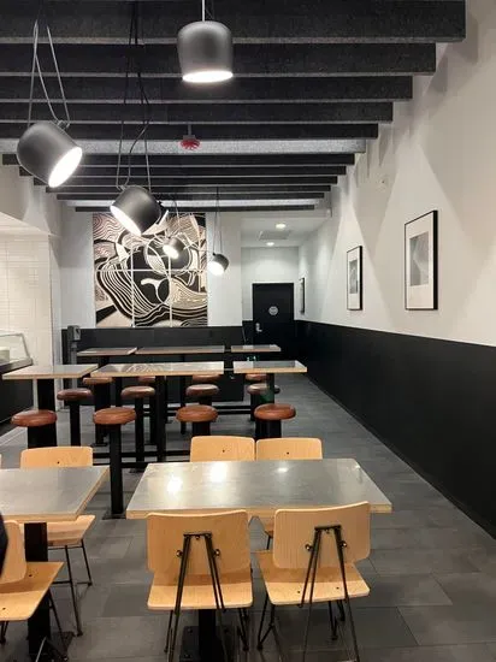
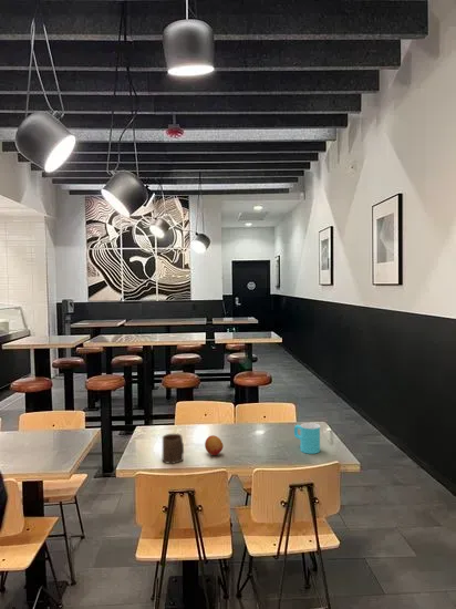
+ fruit (214, 445)
+ cup (308, 436)
+ cup (173, 447)
